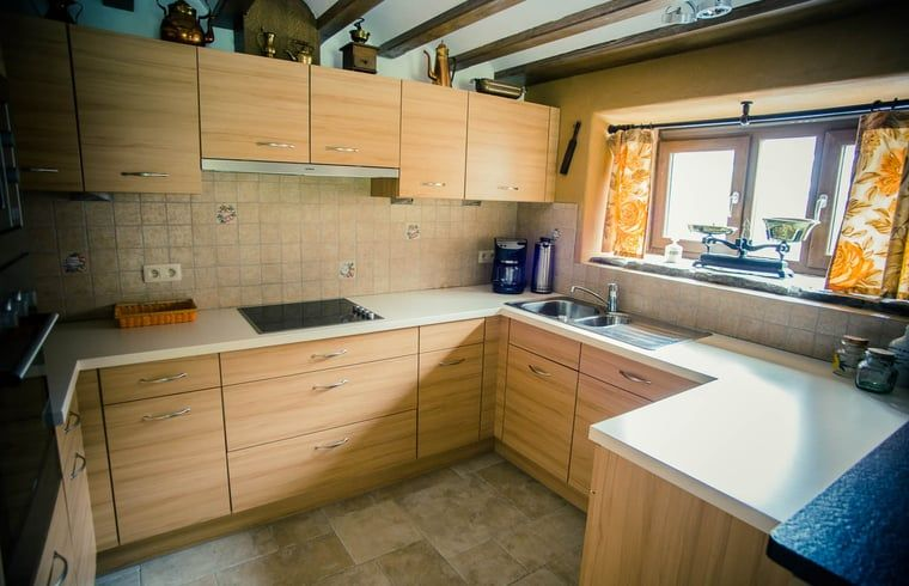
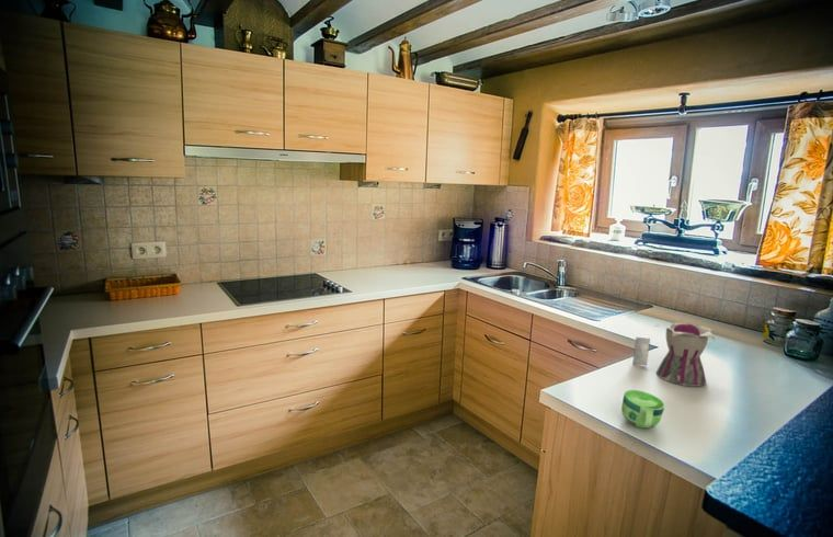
+ teapot (676, 349)
+ cup (644, 413)
